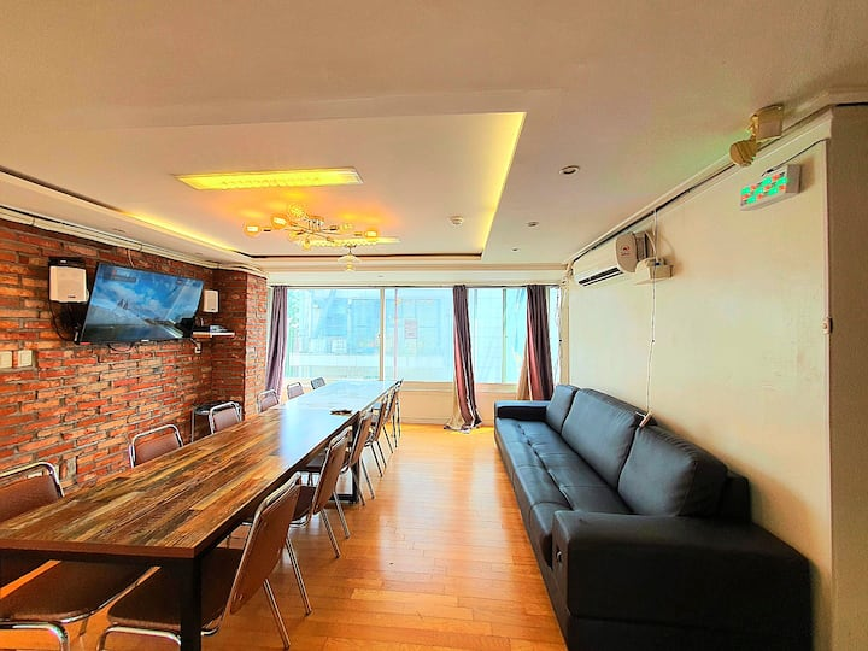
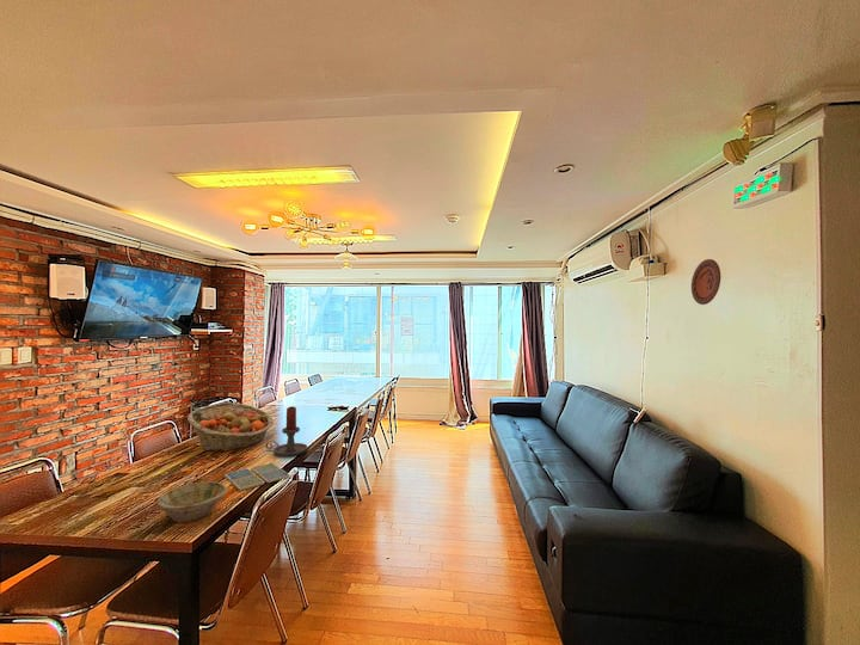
+ candle holder (285, 429)
+ decorative plate (706, 282)
+ fruit basket (232, 424)
+ drink coaster (256, 475)
+ bowl (192, 503)
